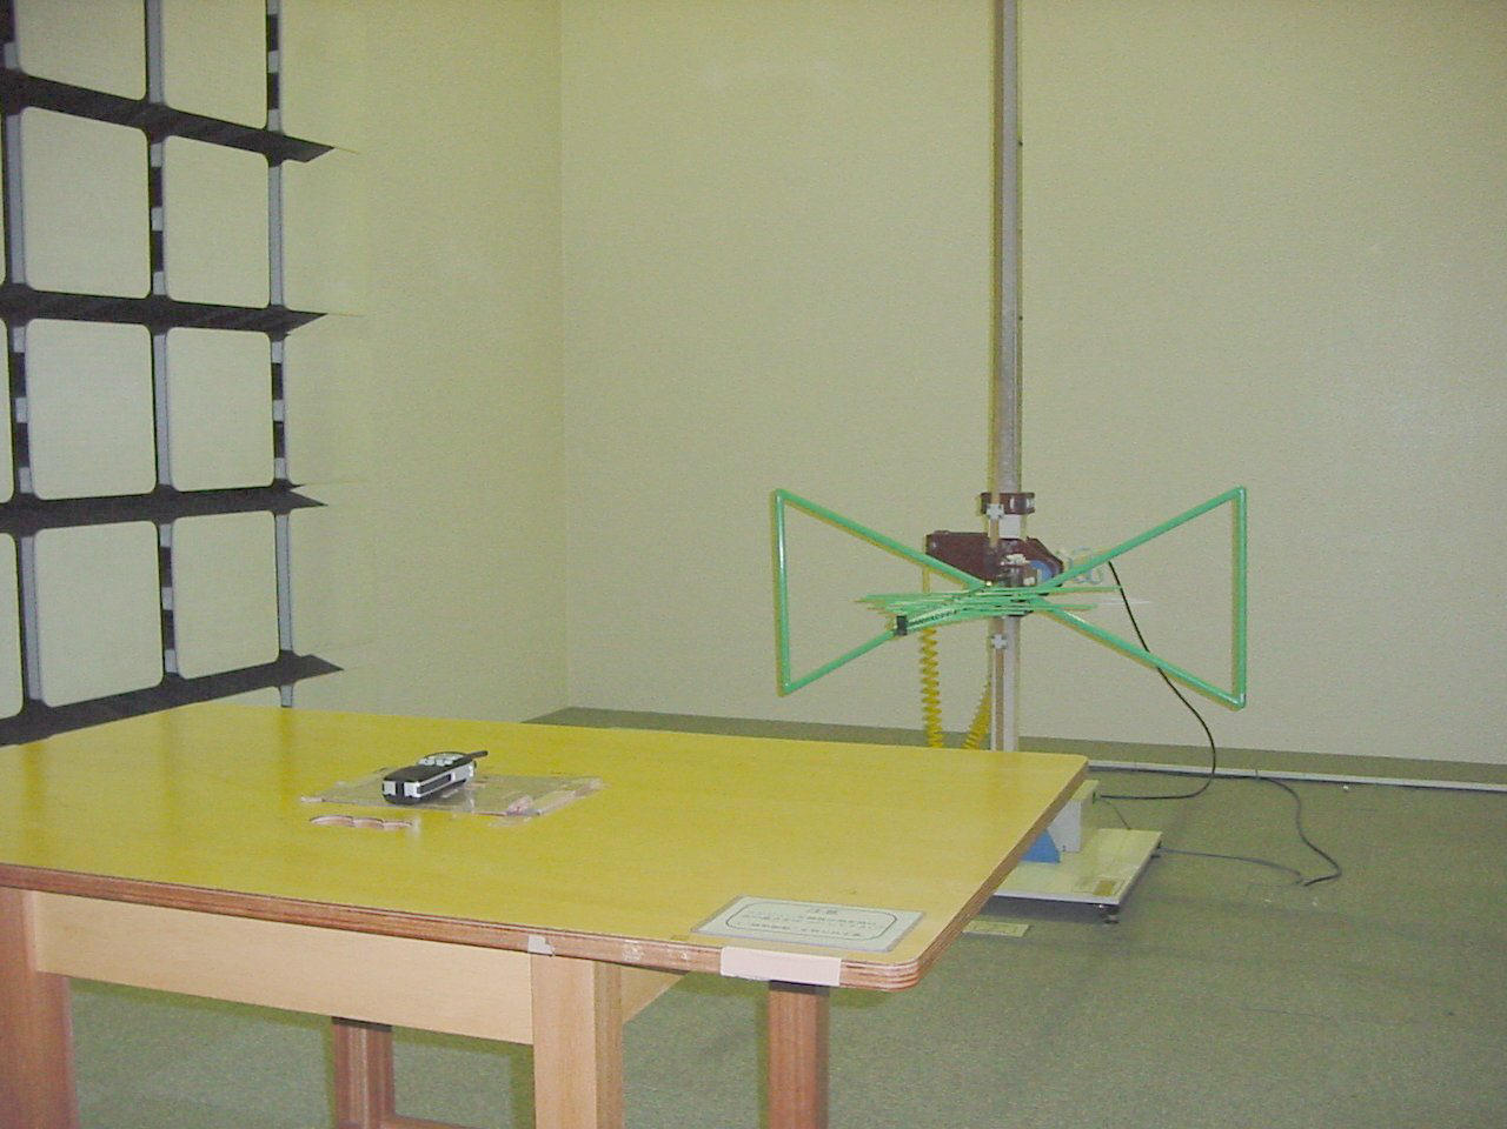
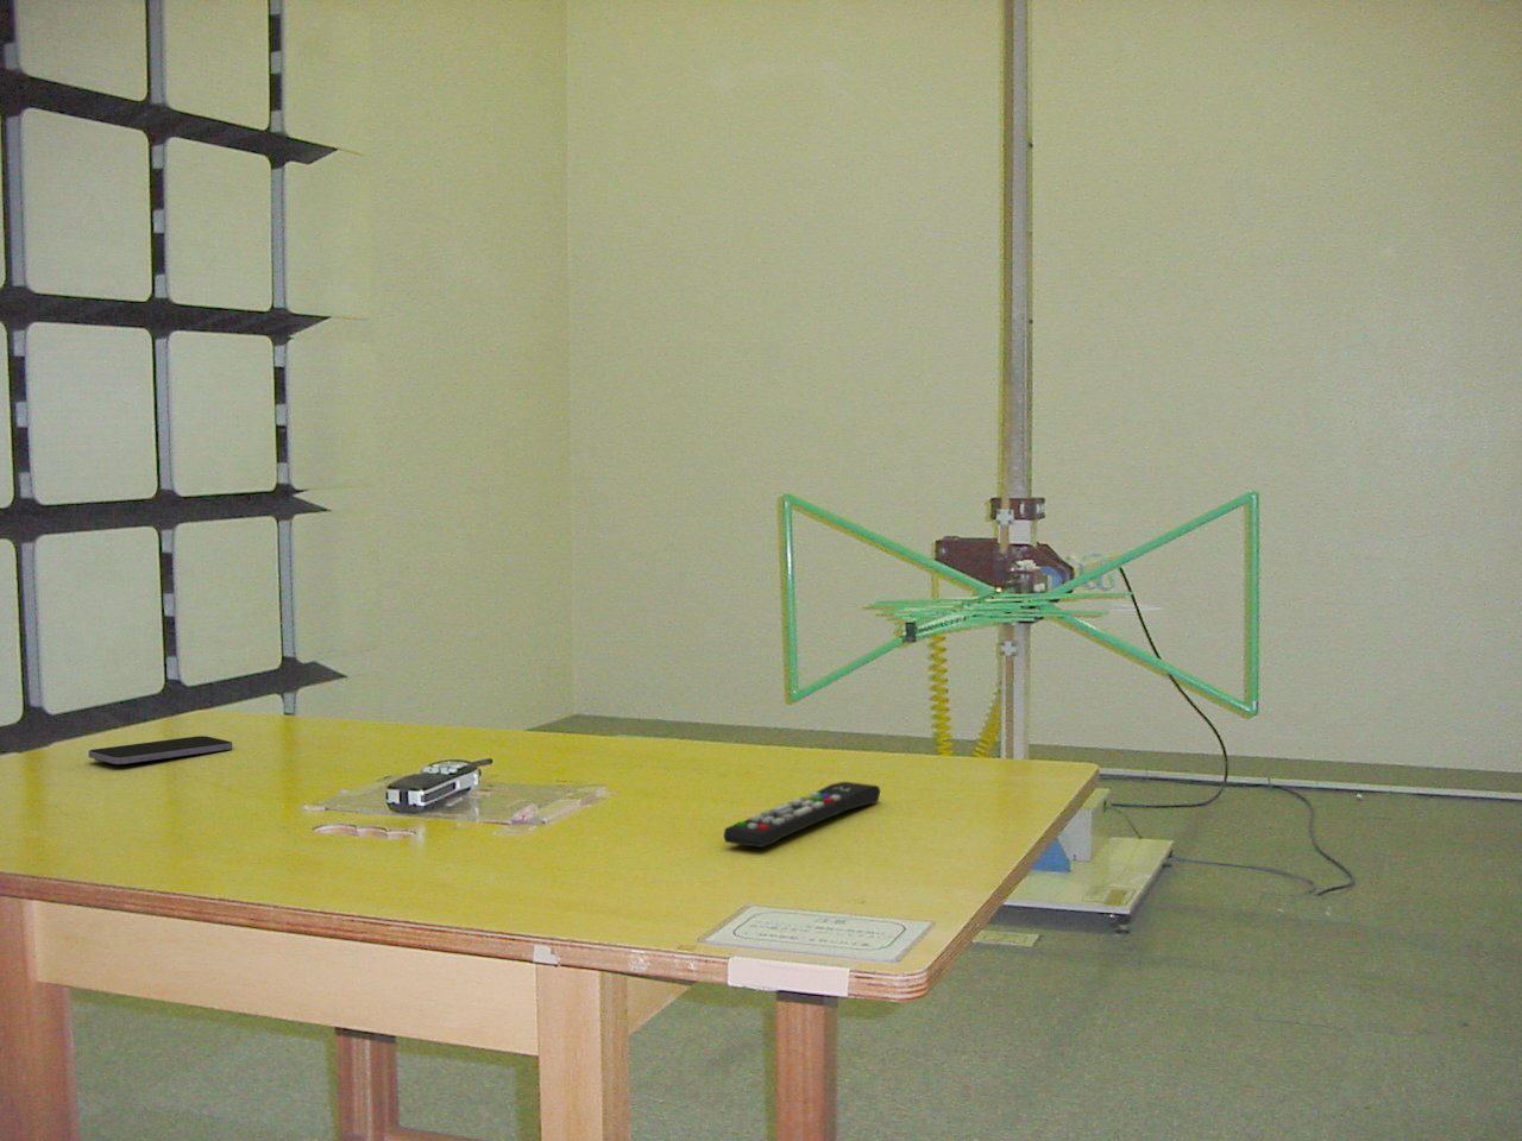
+ remote control (807, 811)
+ smartphone (162, 749)
